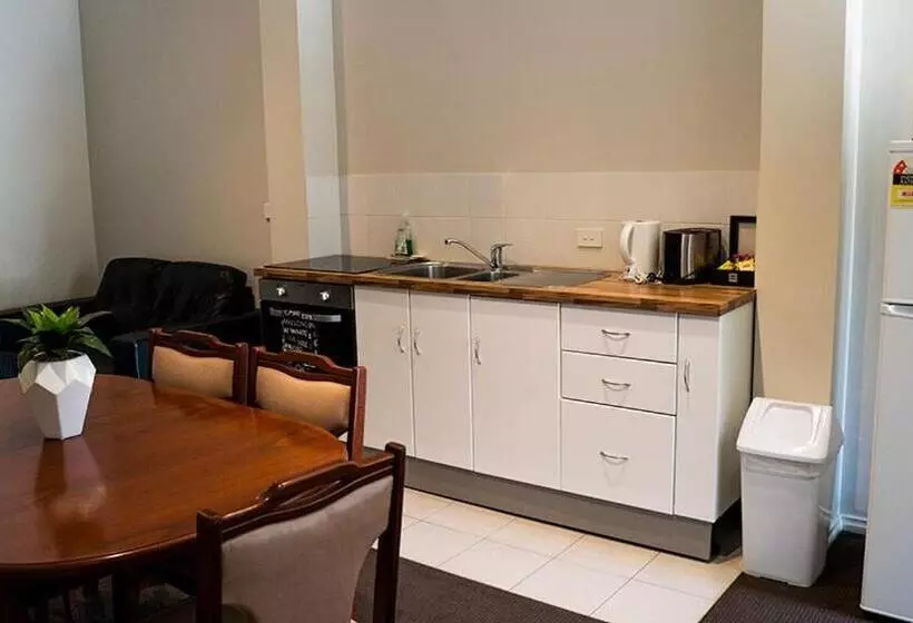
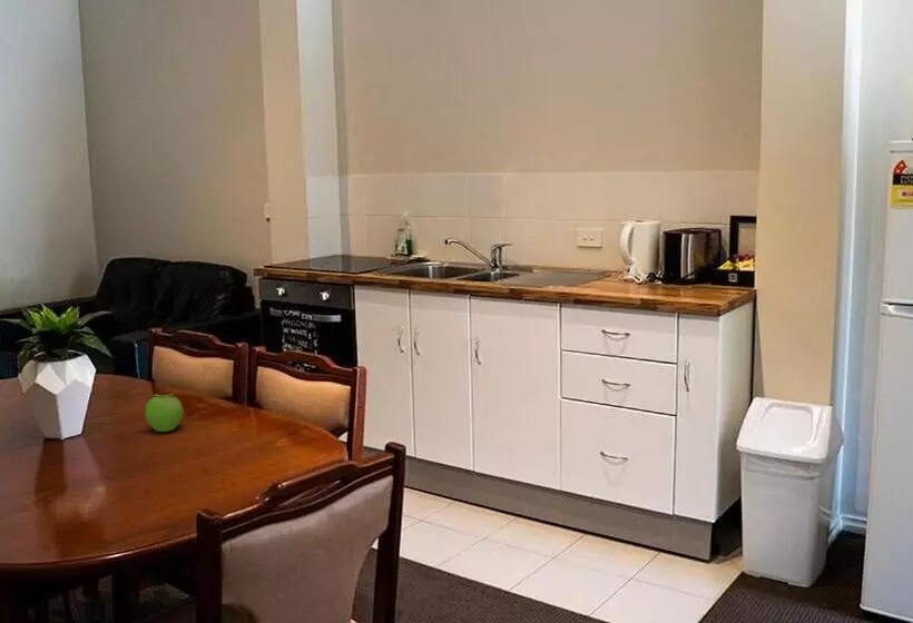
+ fruit (164, 411)
